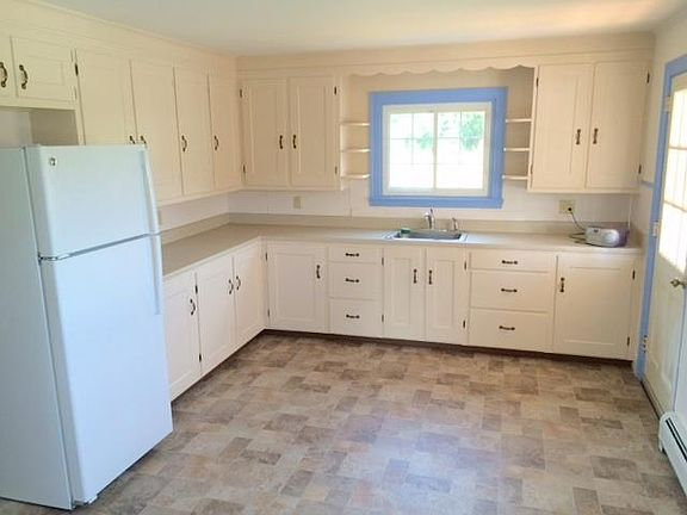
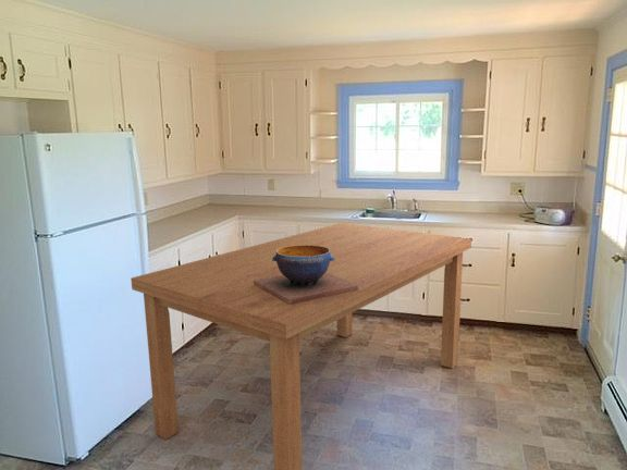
+ dining table (323, 326)
+ decorative bowl (304, 268)
